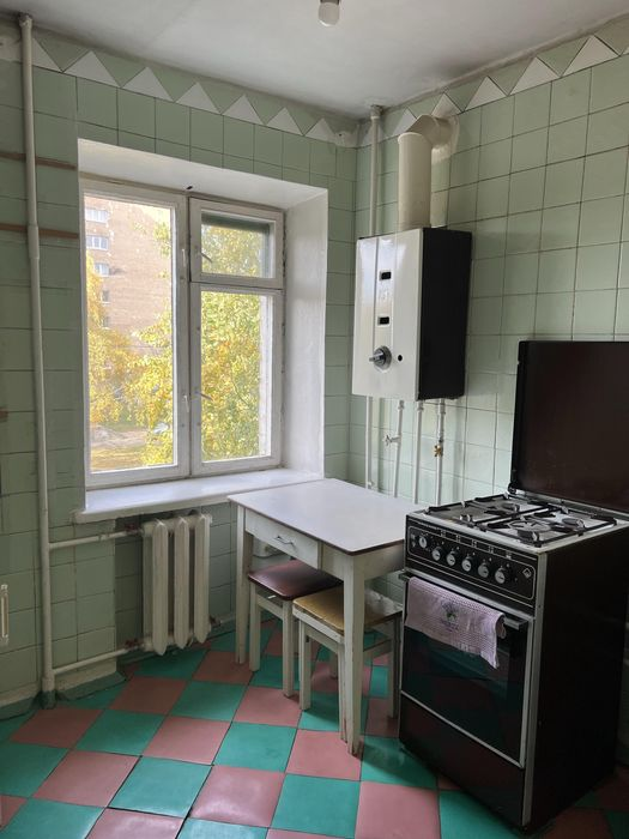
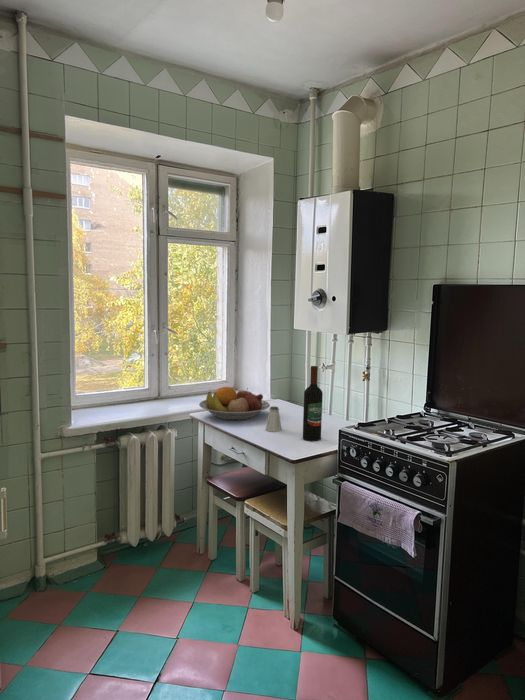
+ saltshaker (273, 418)
+ wine bottle (312, 402)
+ fruit bowl (234, 401)
